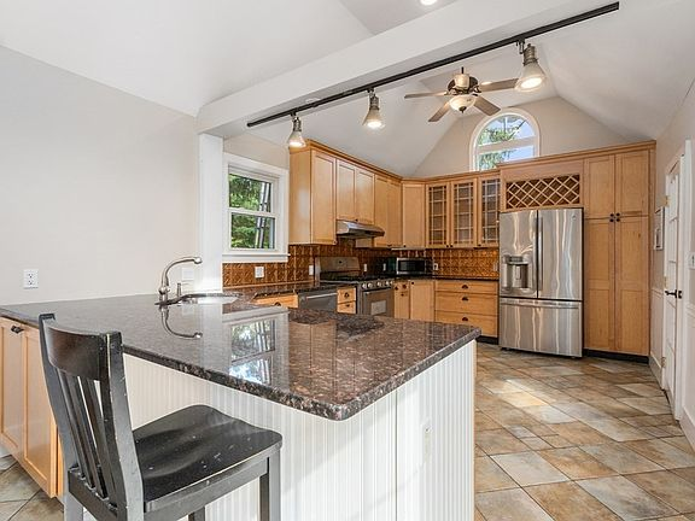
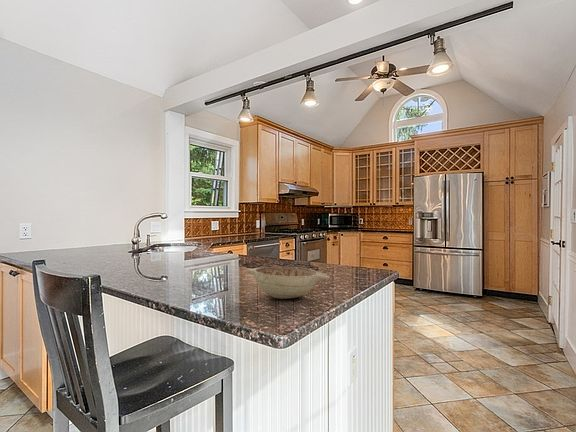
+ decorative bowl (286, 282)
